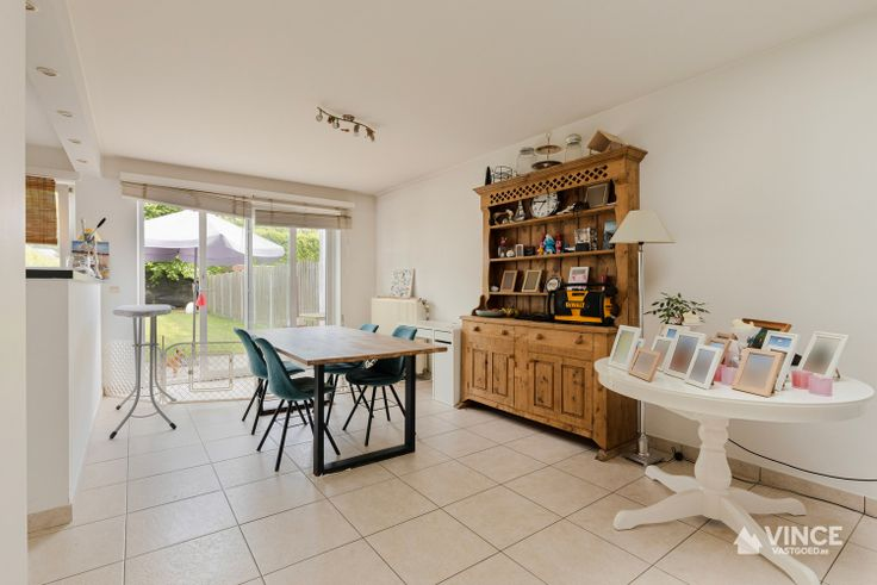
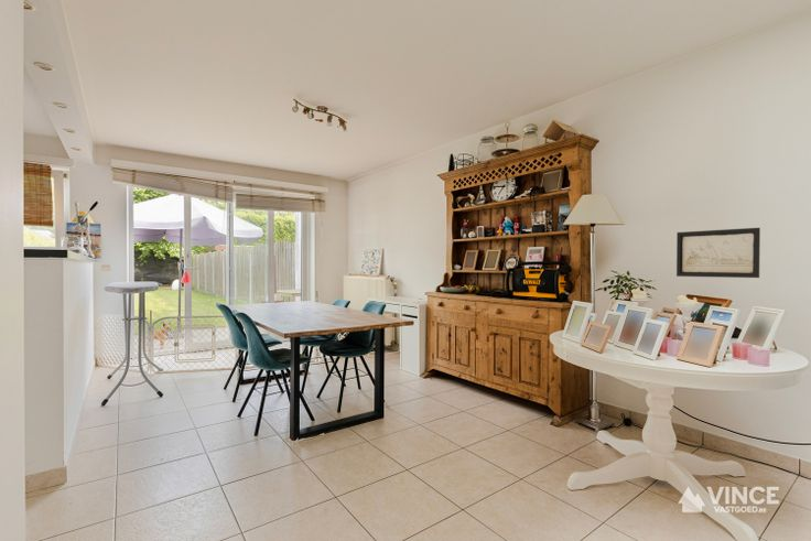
+ wall art (715, 253)
